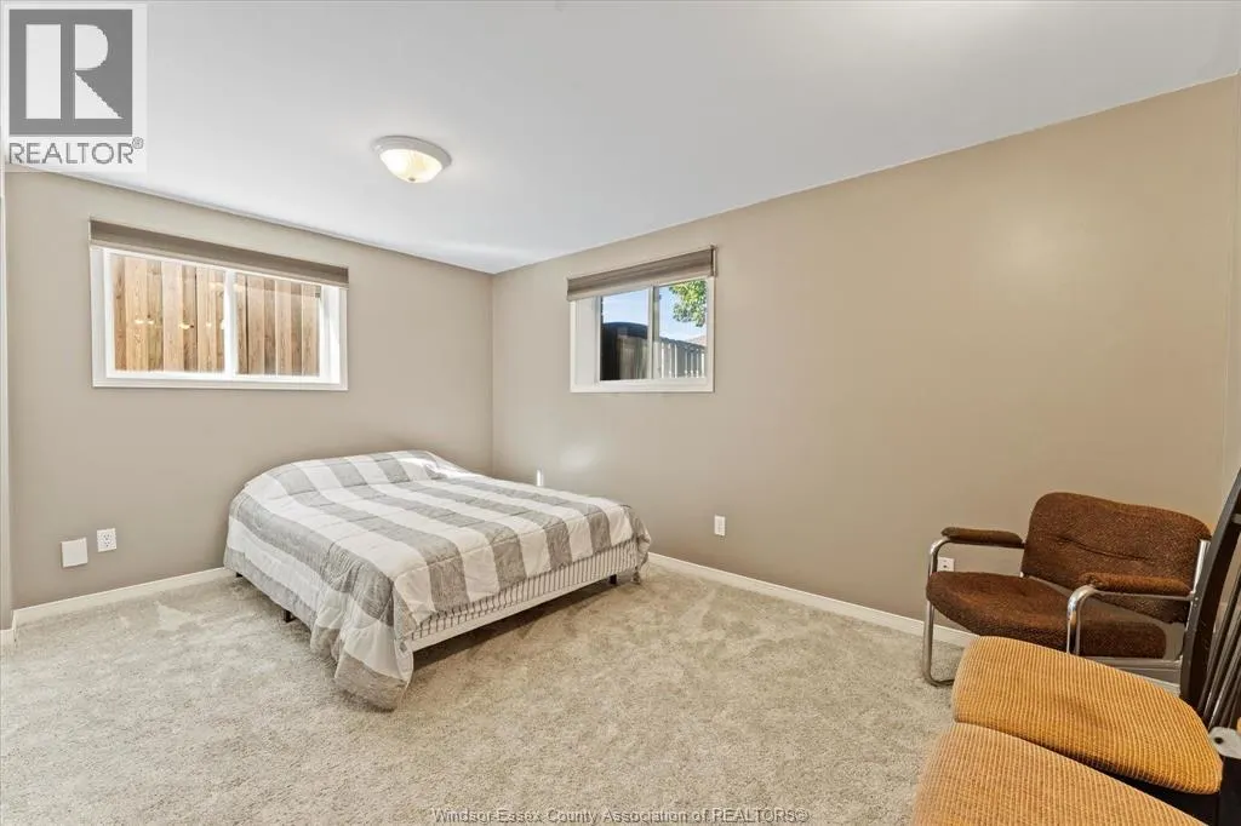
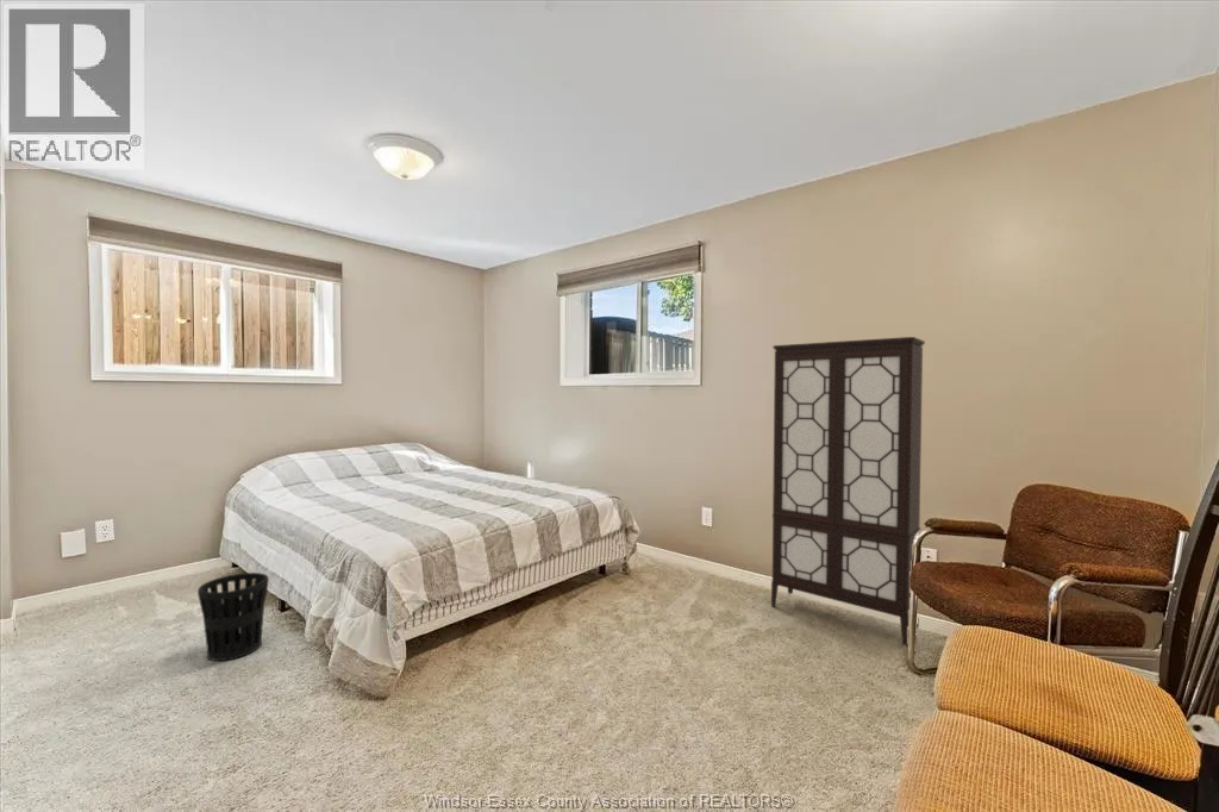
+ display cabinet (843, 480)
+ wastebasket (235, 616)
